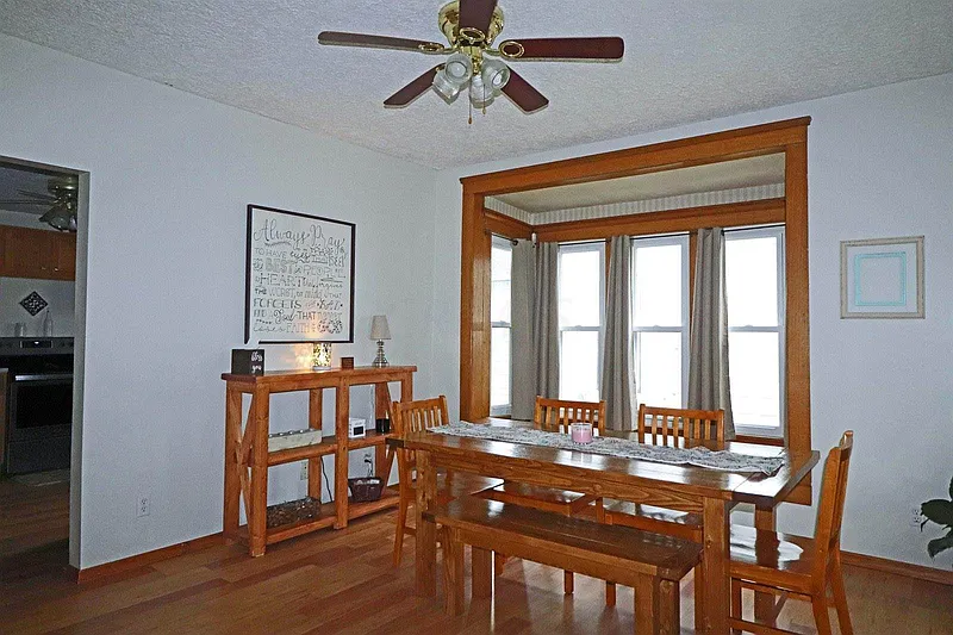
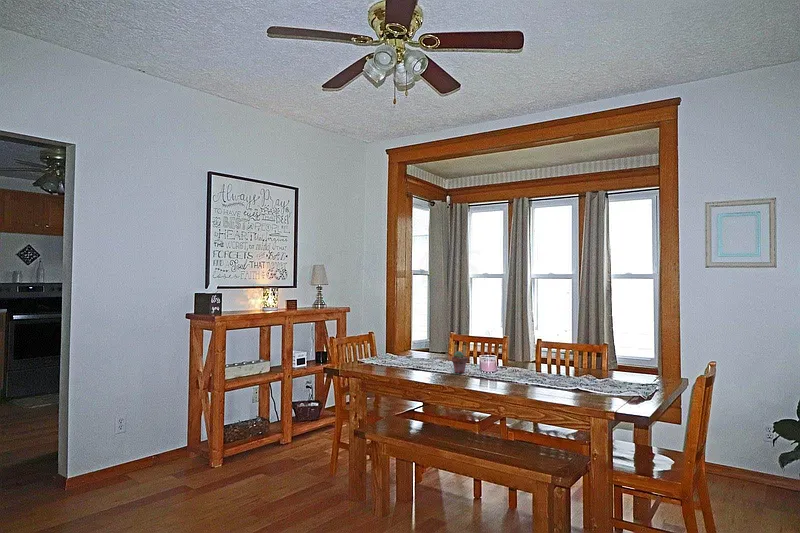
+ potted succulent (459, 361)
